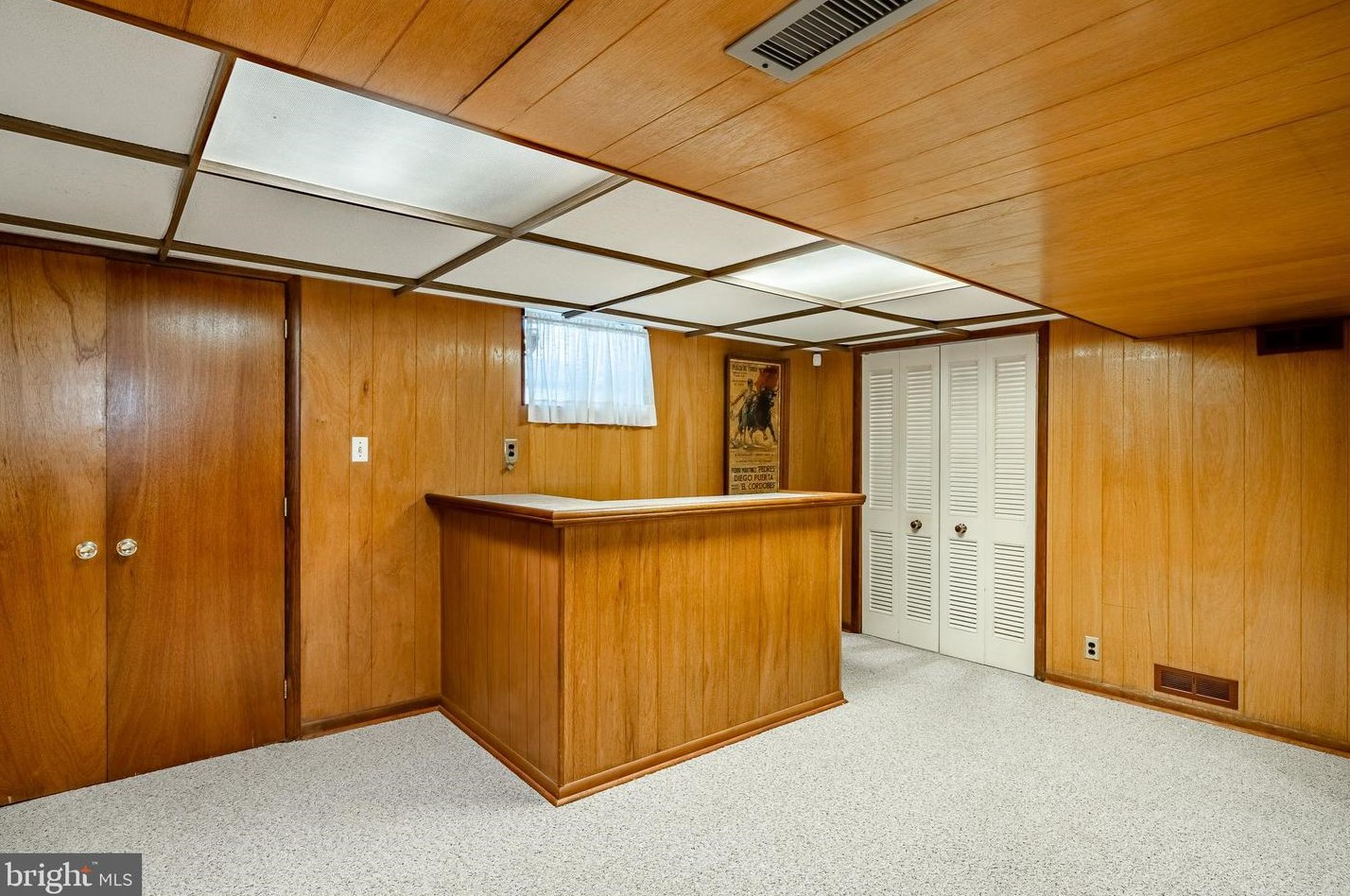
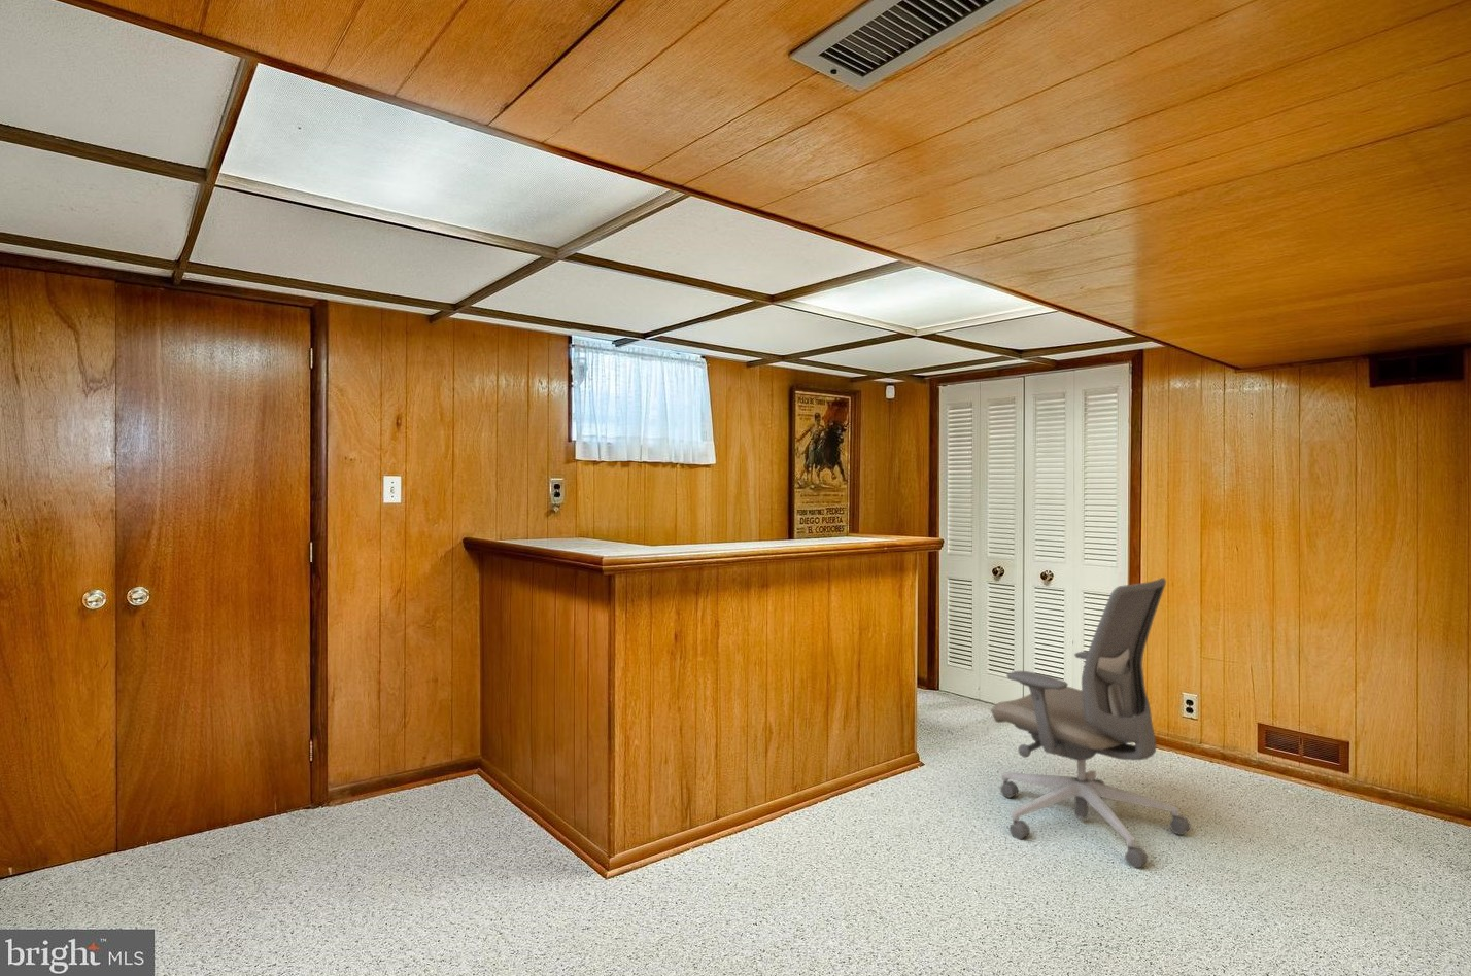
+ office chair (1078, 697)
